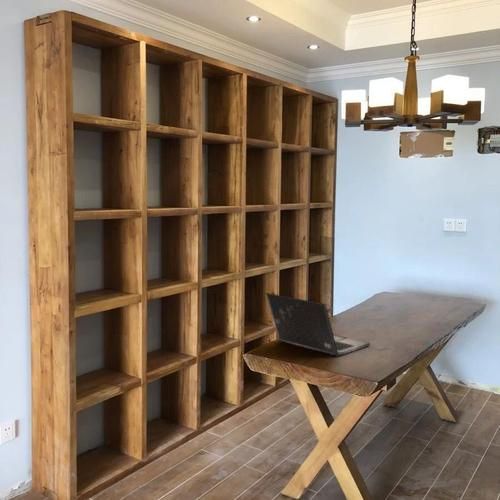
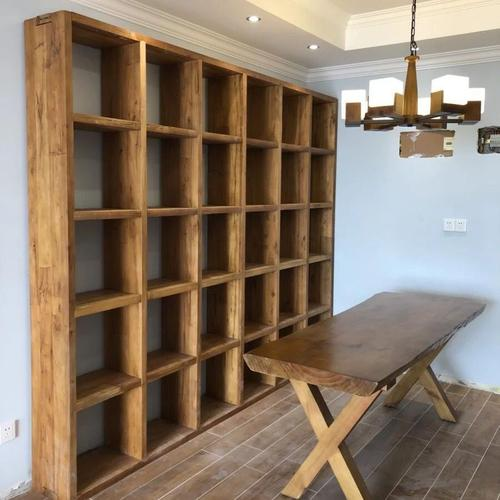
- laptop (318, 319)
